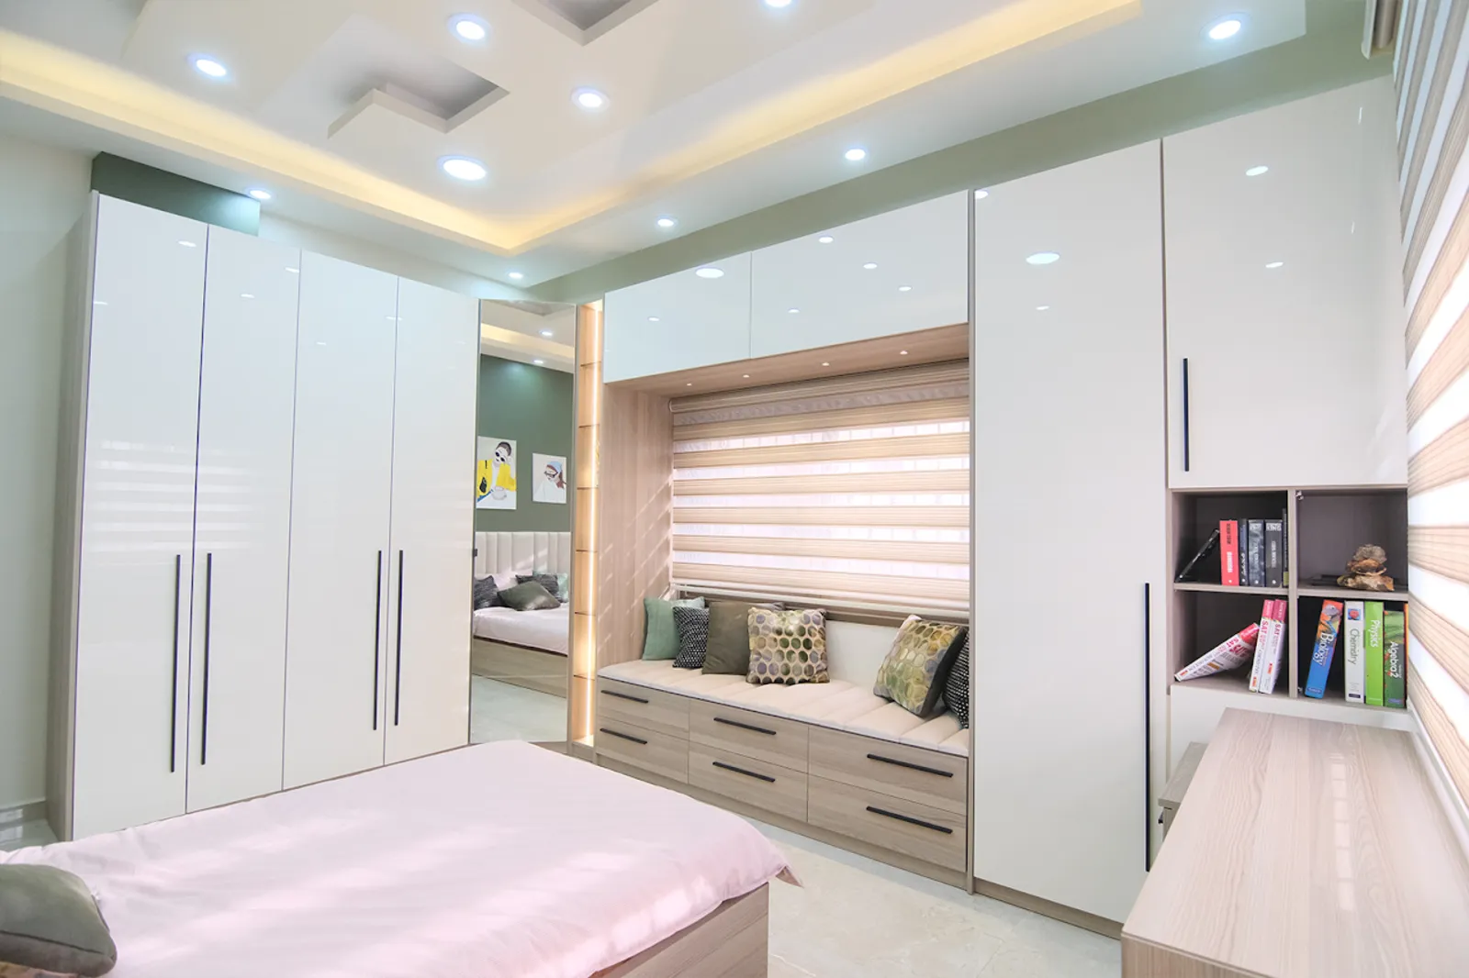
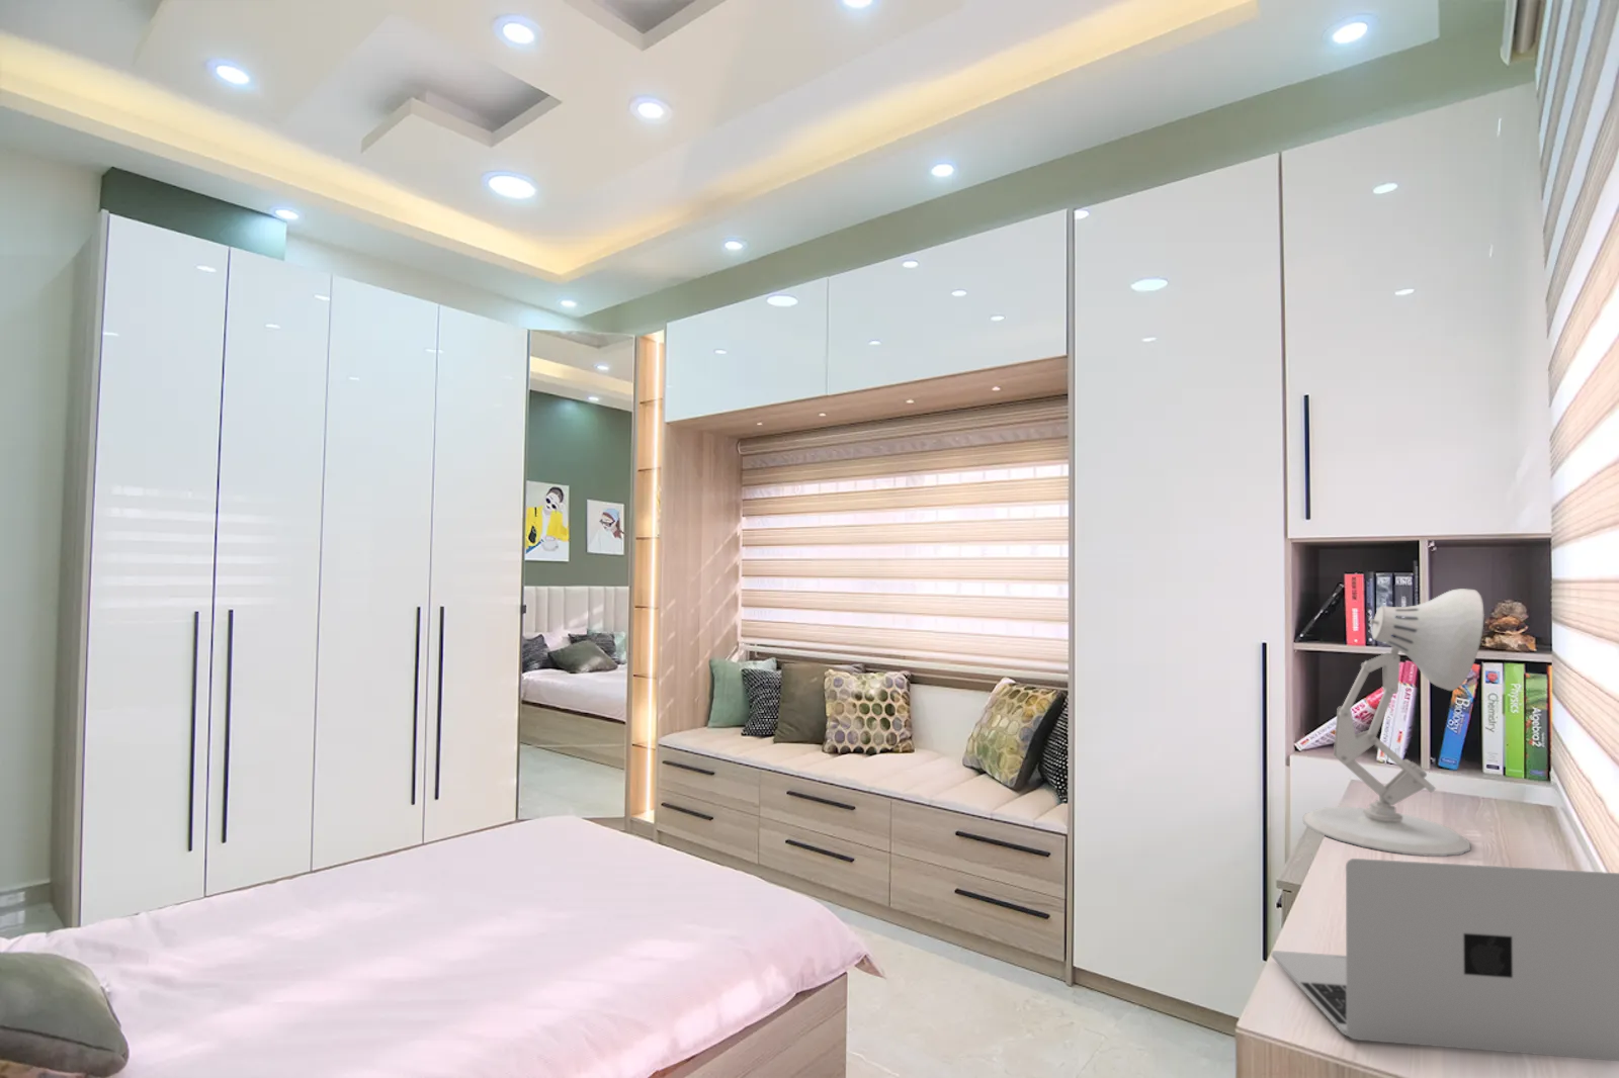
+ laptop (1429, 922)
+ desk lamp (1387, 707)
